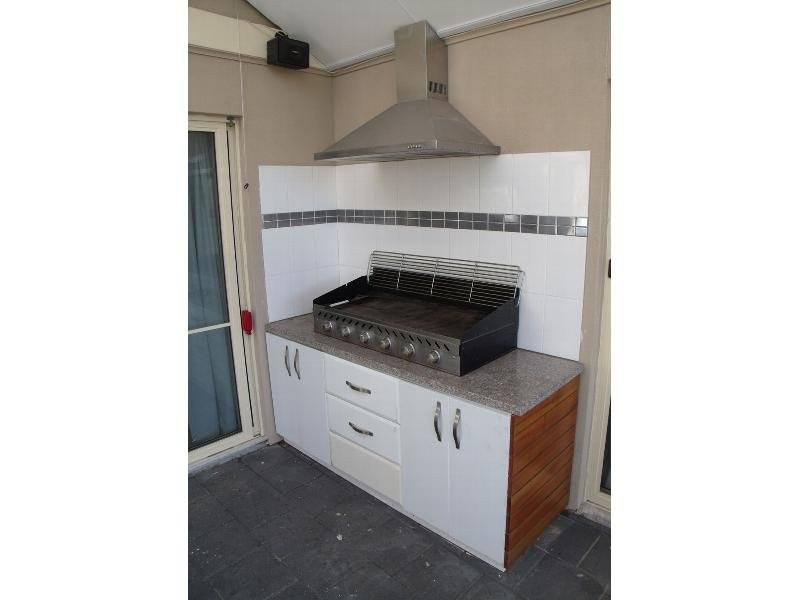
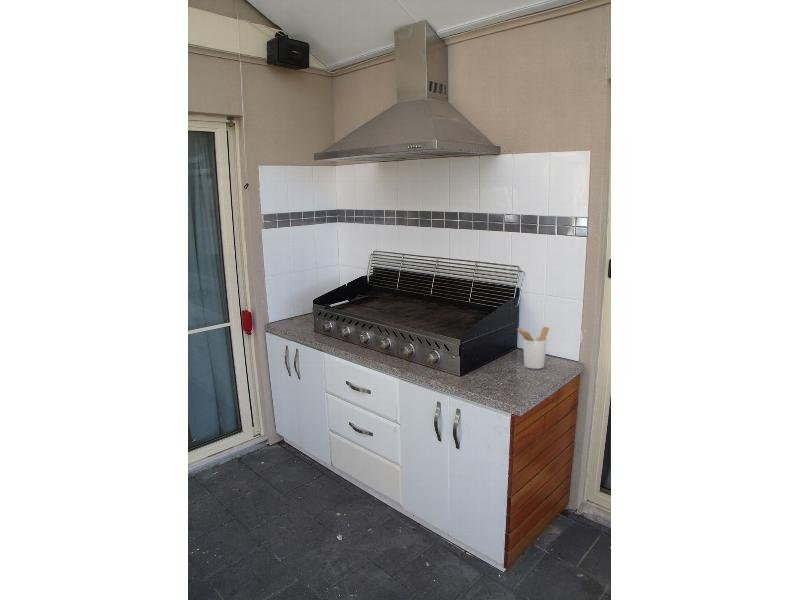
+ utensil holder (530, 346)
